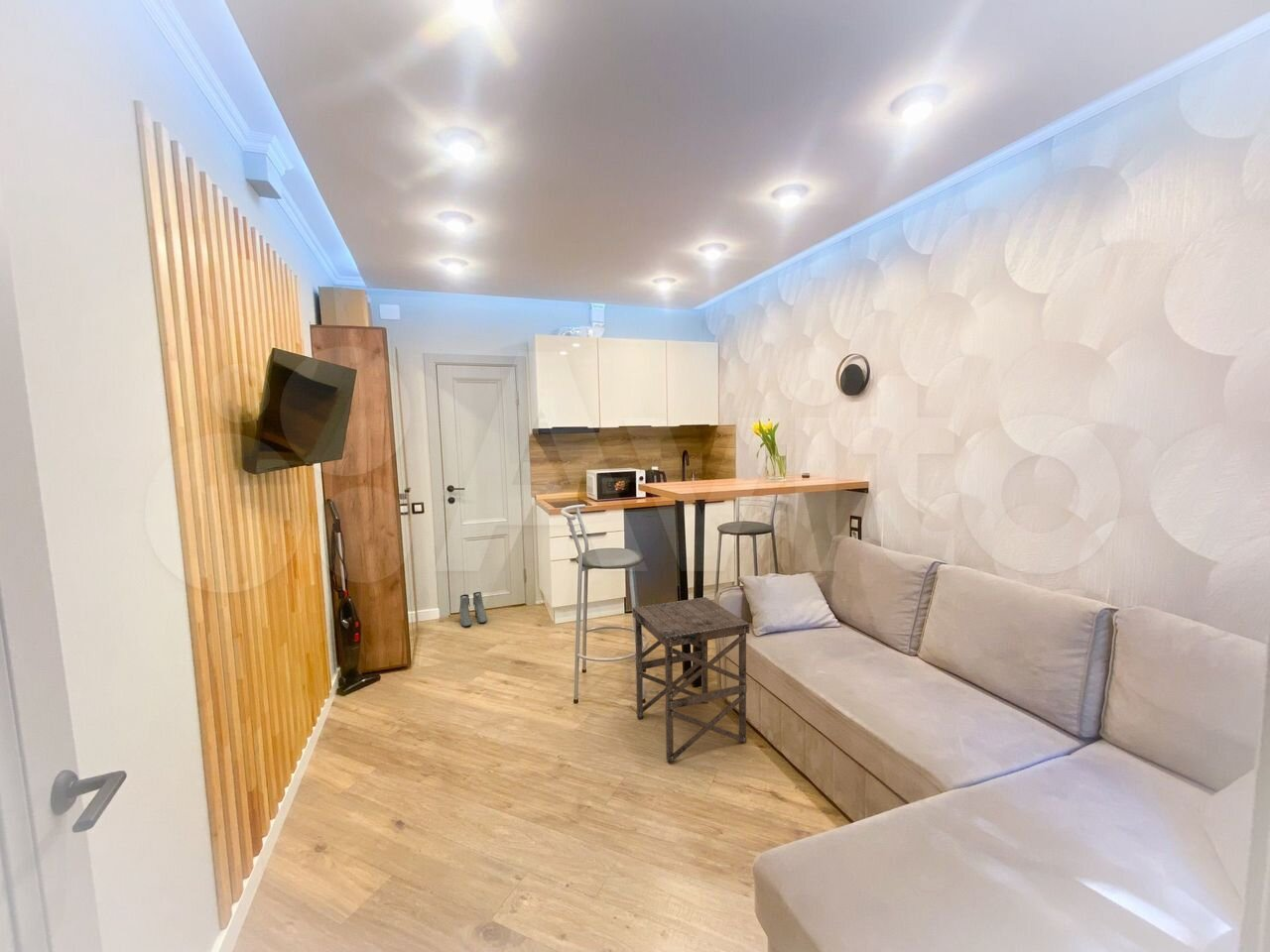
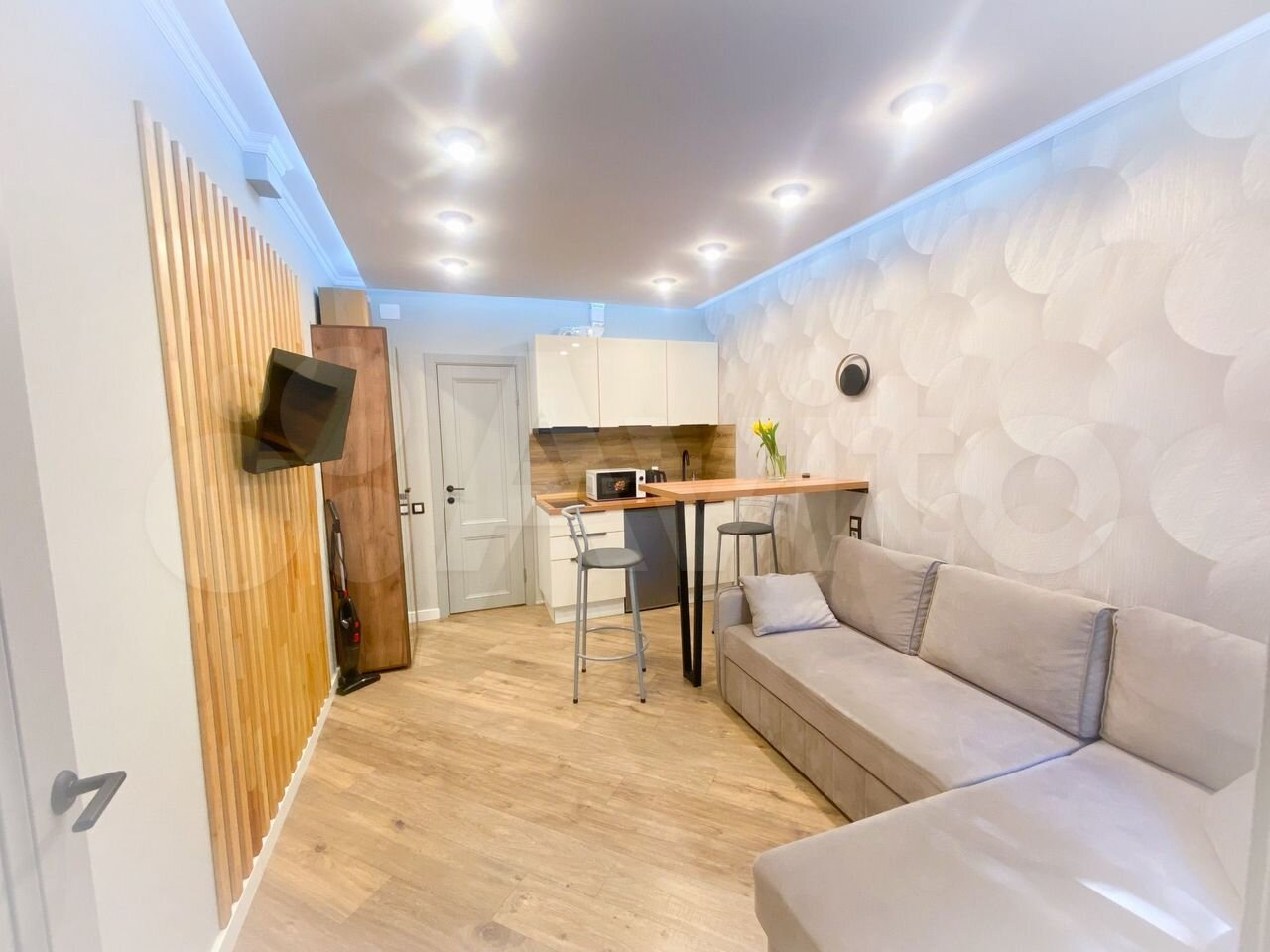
- side table (689, 672)
- boots (474, 608)
